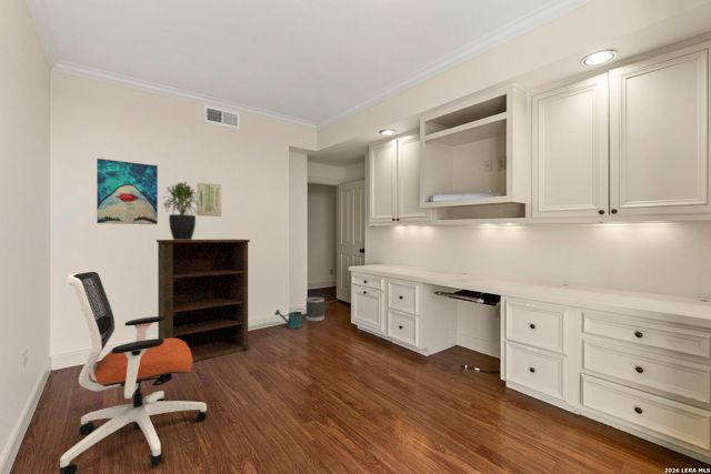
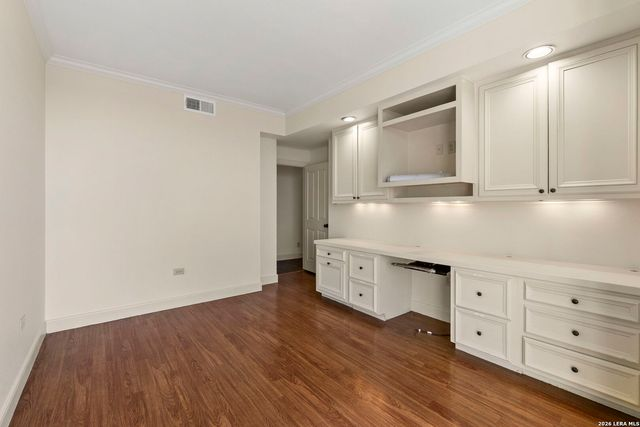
- shelving unit (204, 295)
- office chair (143, 353)
- wastebasket (314, 309)
- wall art (128, 193)
- wall art (209, 200)
- potted plant (180, 210)
- watering can (290, 317)
